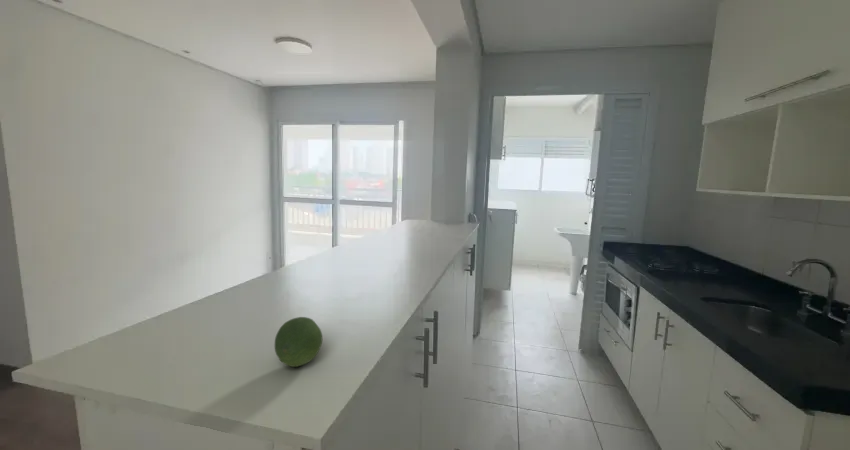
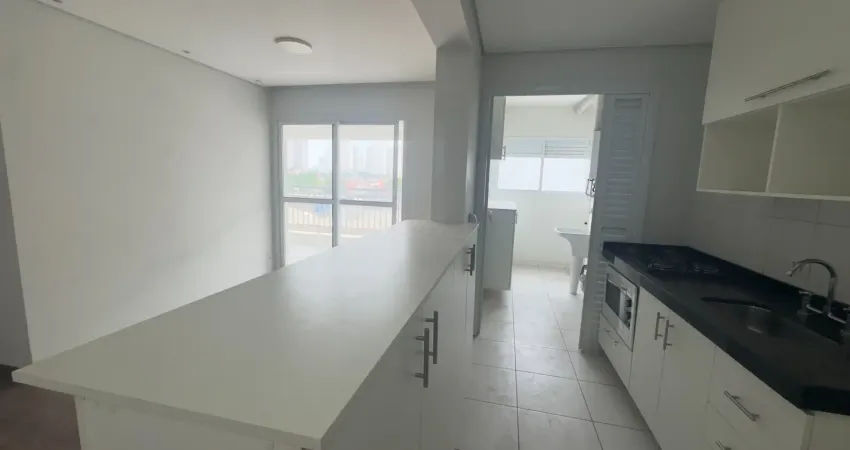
- fruit (299, 340)
